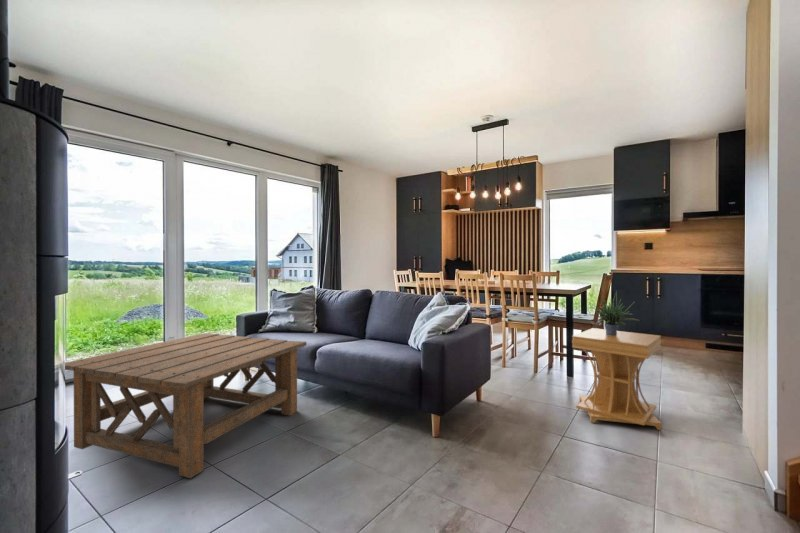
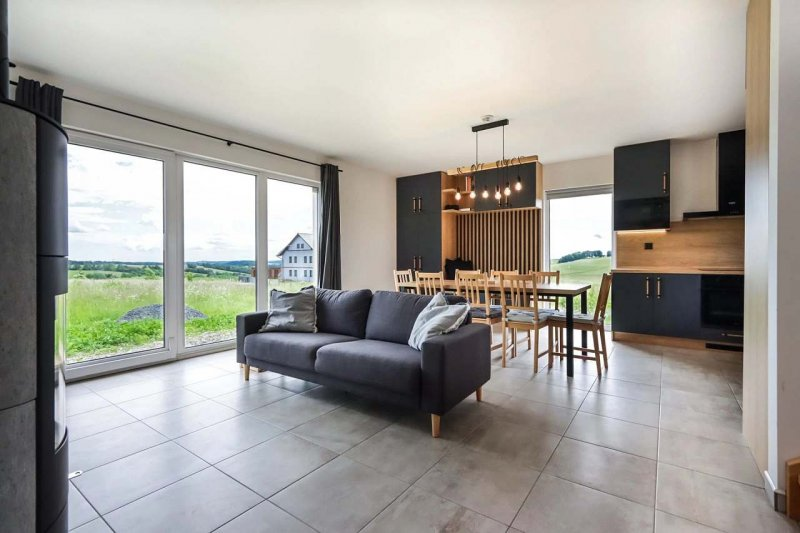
- side table (616, 375)
- coffee table (197, 389)
- potted plant (614, 312)
